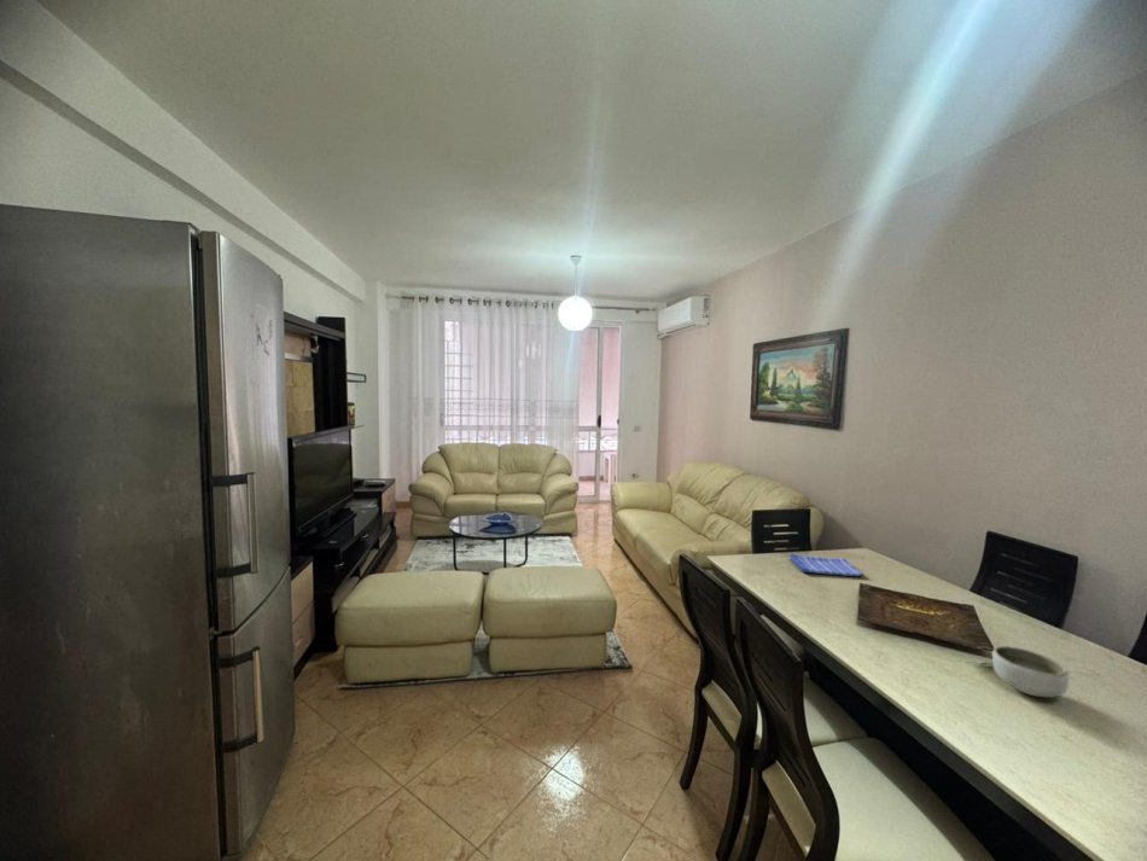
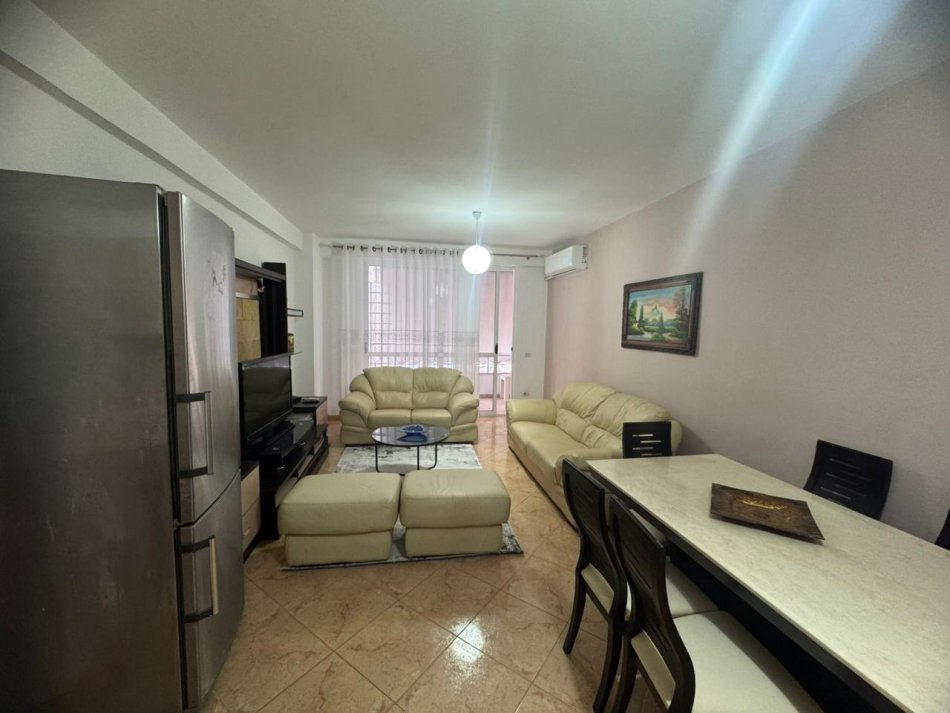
- dish towel (823, 564)
- bowl (1027, 674)
